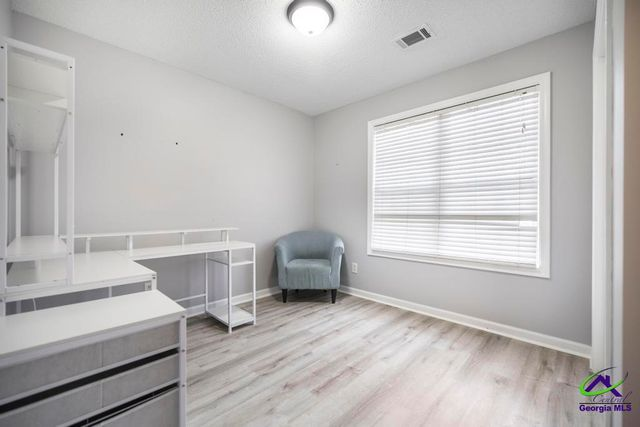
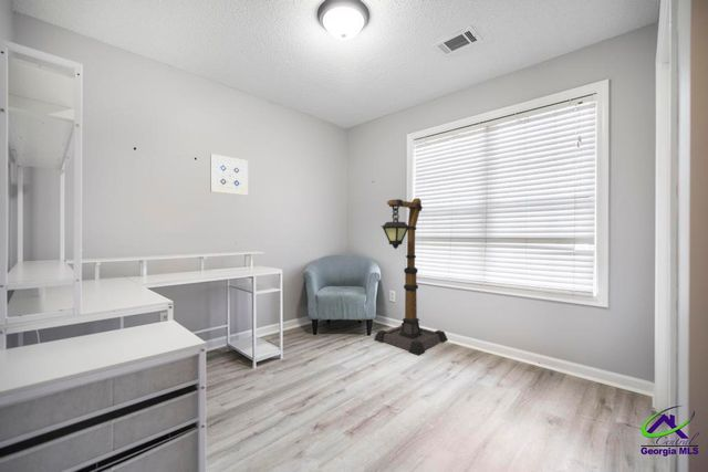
+ floor lamp (408, 269)
+ wall art (229, 175)
